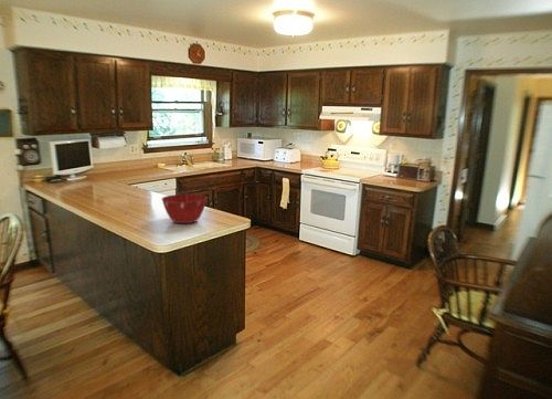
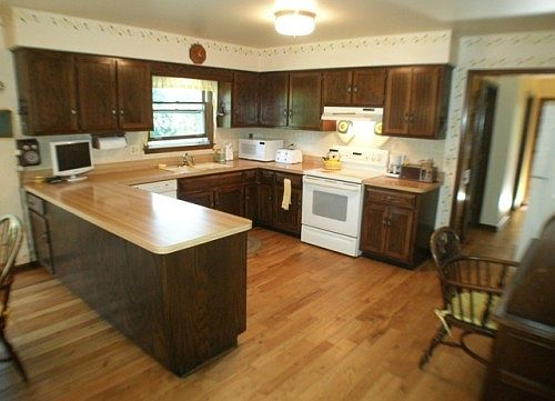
- mixing bowl (184, 209)
